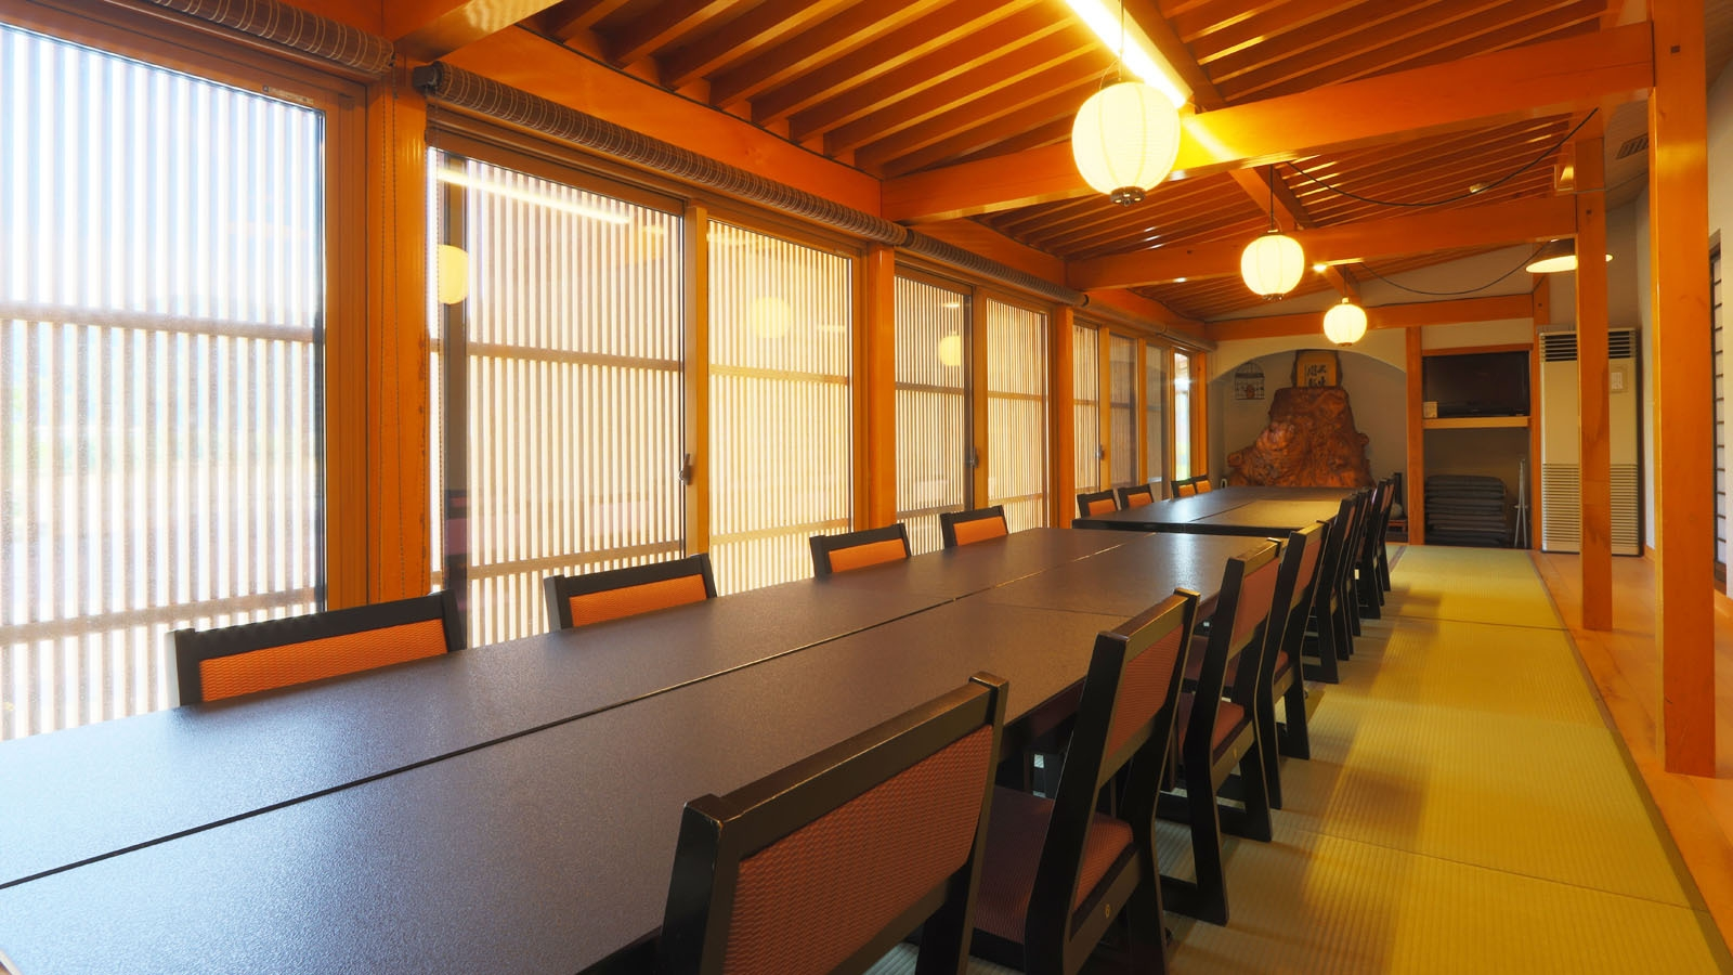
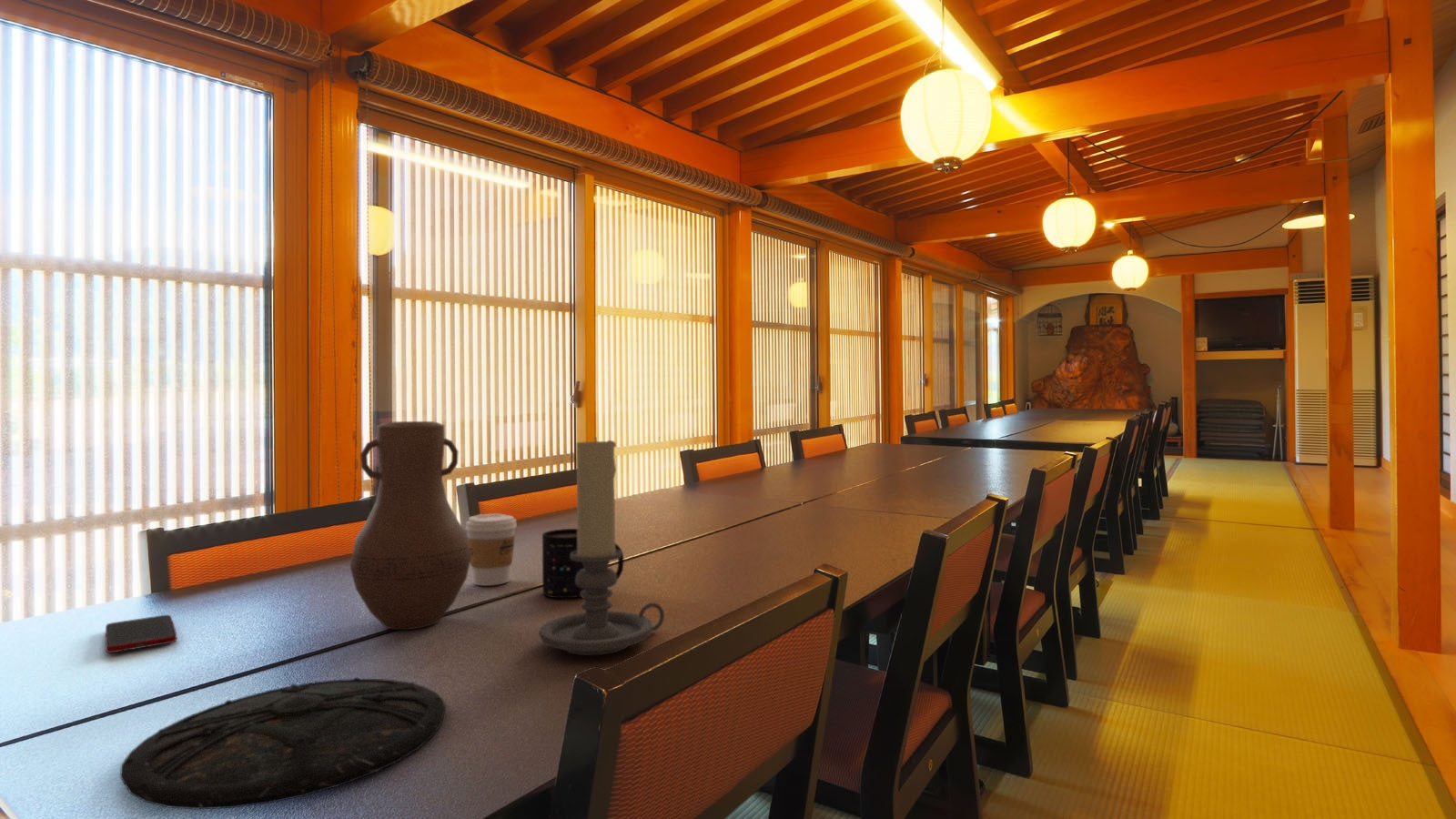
+ plate (298, 716)
+ mug (581, 561)
+ coffee cup (491, 548)
+ candle holder (606, 539)
+ vase (411, 521)
+ cell phone (140, 632)
